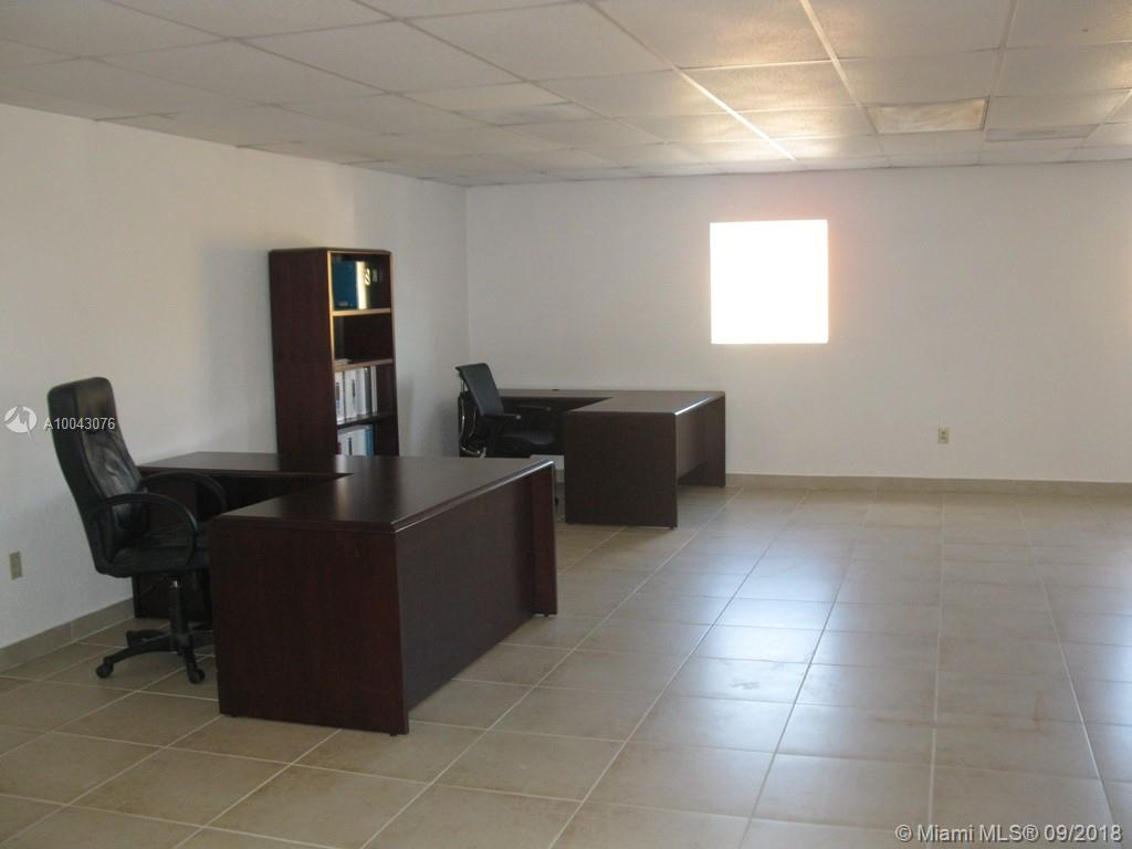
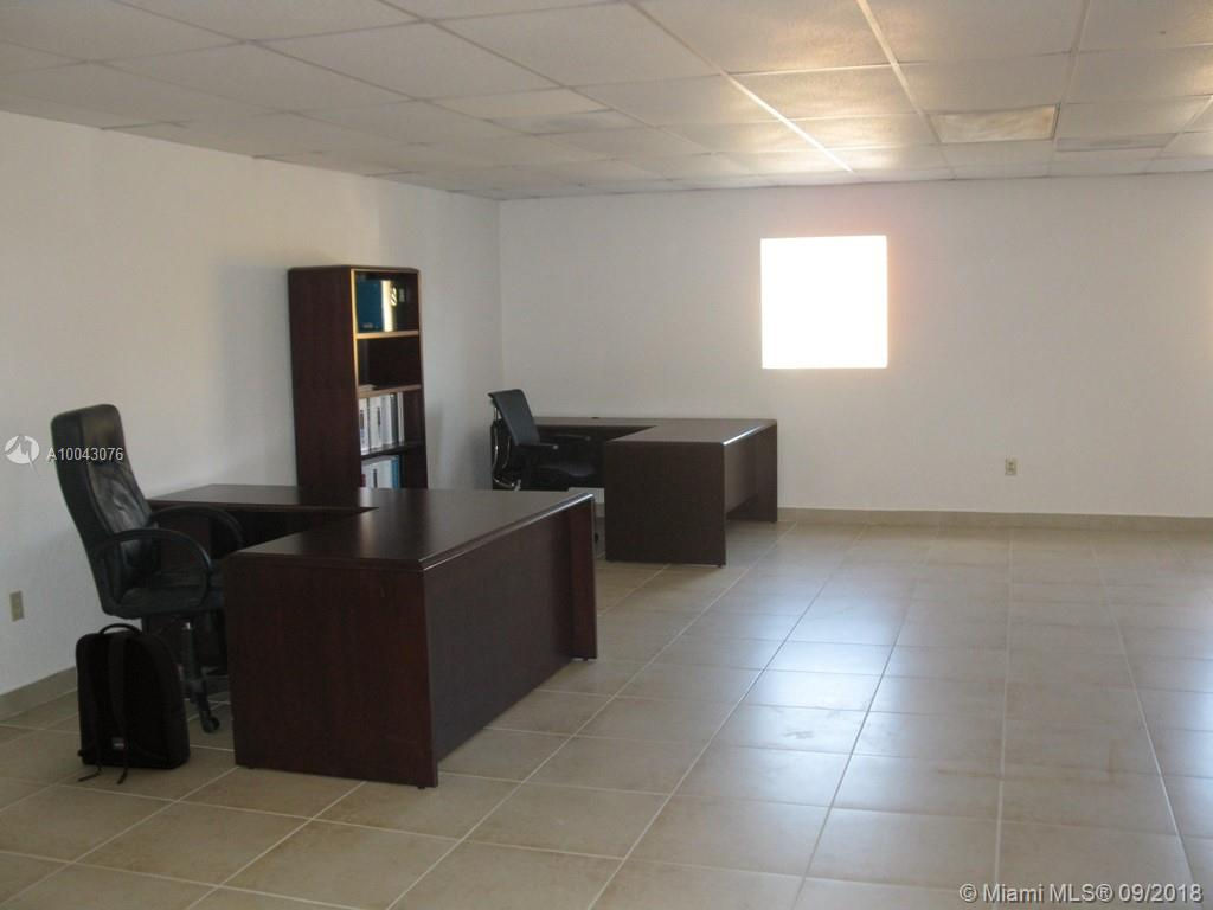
+ backpack (126, 694)
